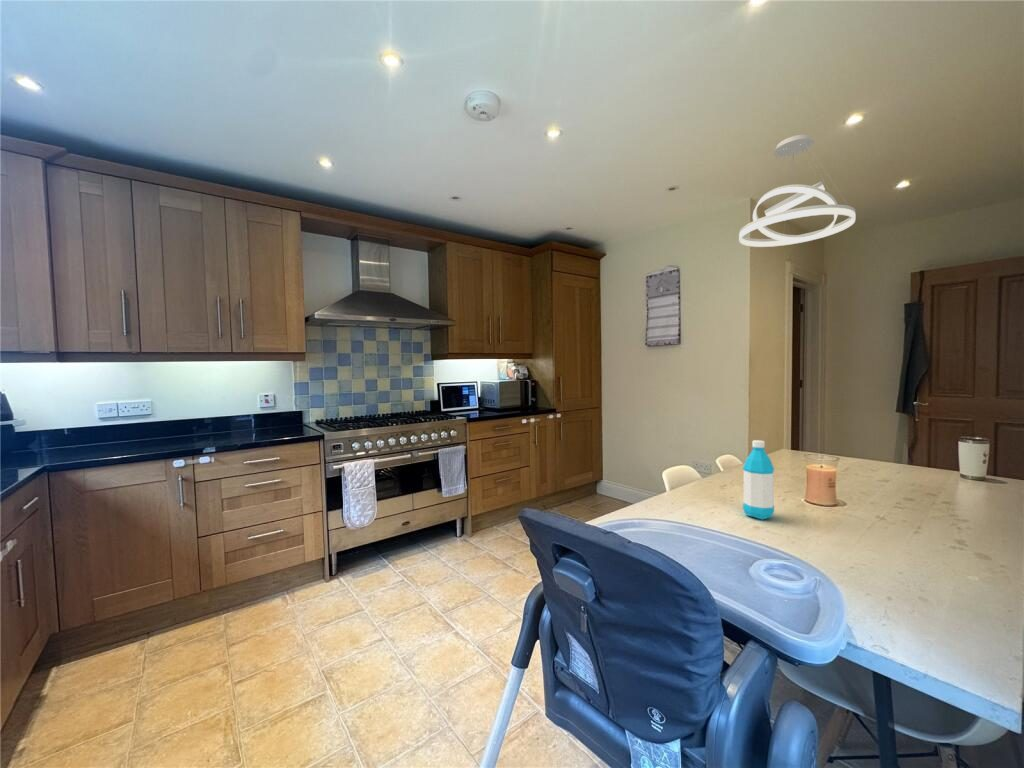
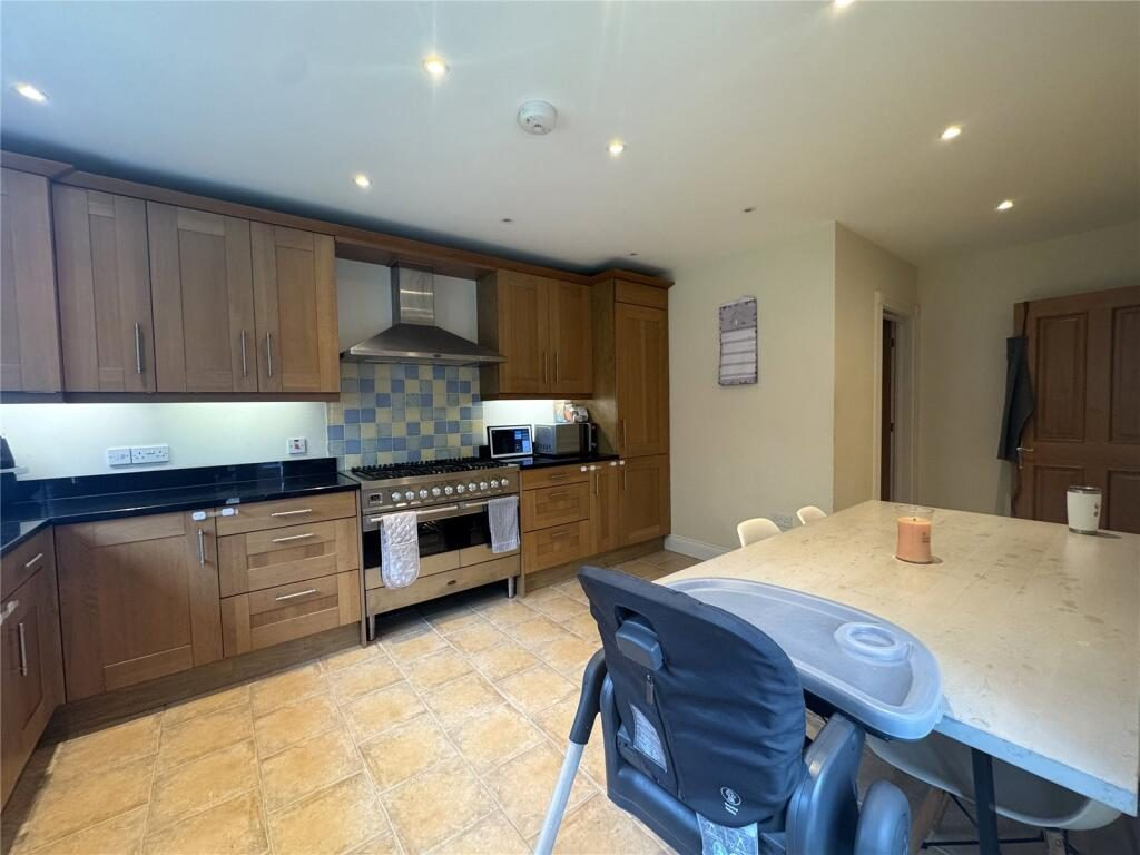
- water bottle (758, 478)
- pendant light (793, 190)
